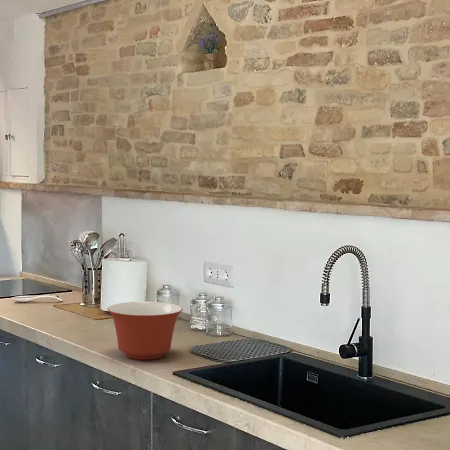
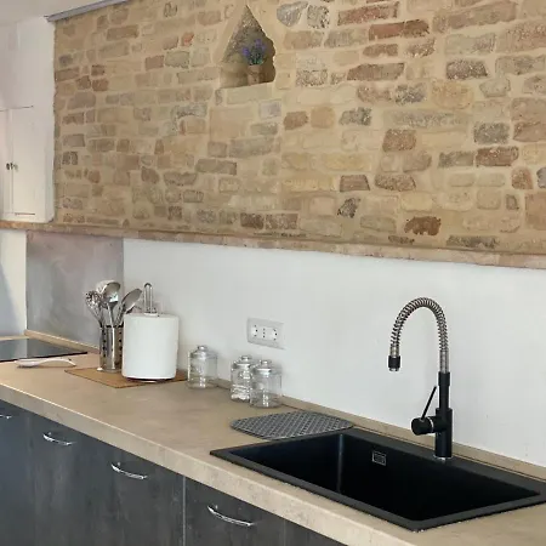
- mixing bowl (144, 331)
